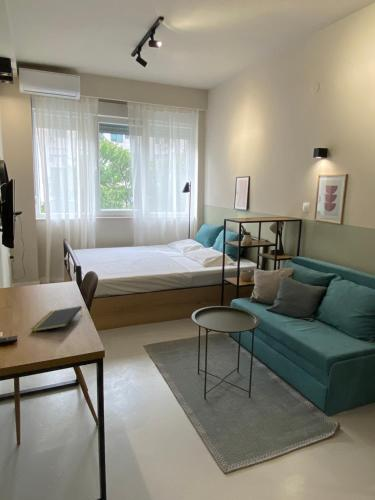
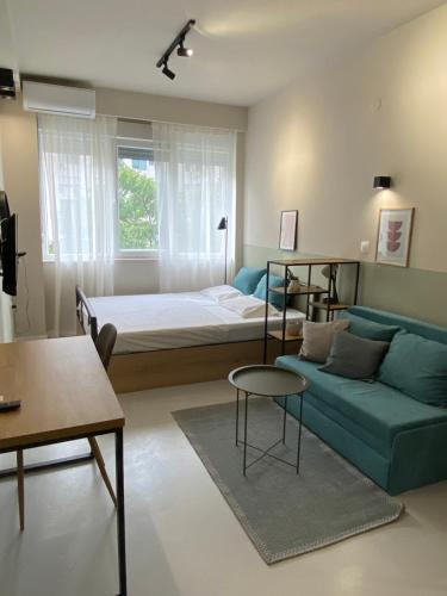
- notepad (58, 318)
